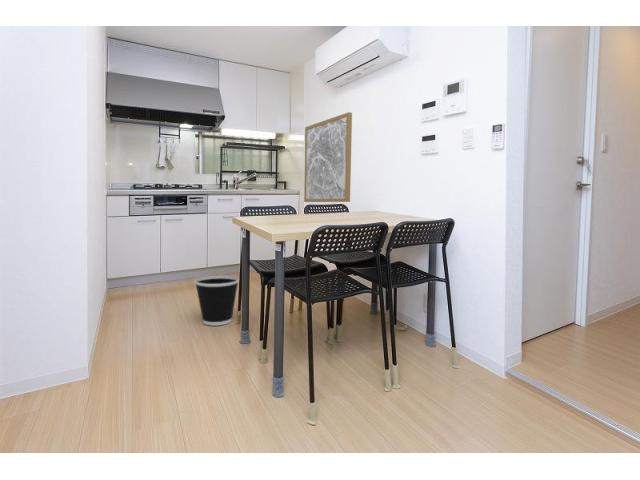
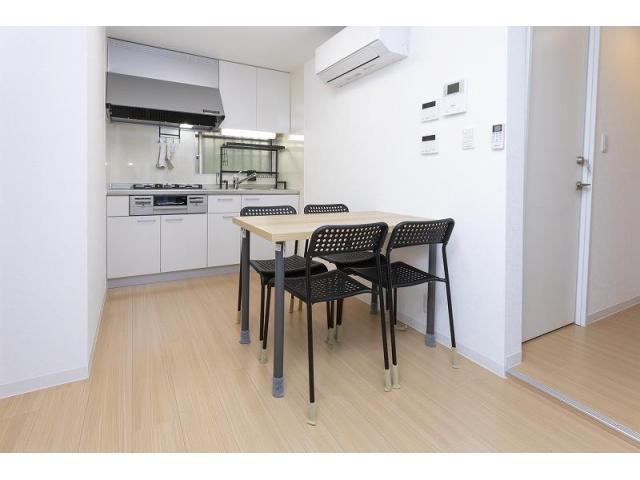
- wastebasket (217, 300)
- wall art (325, 161)
